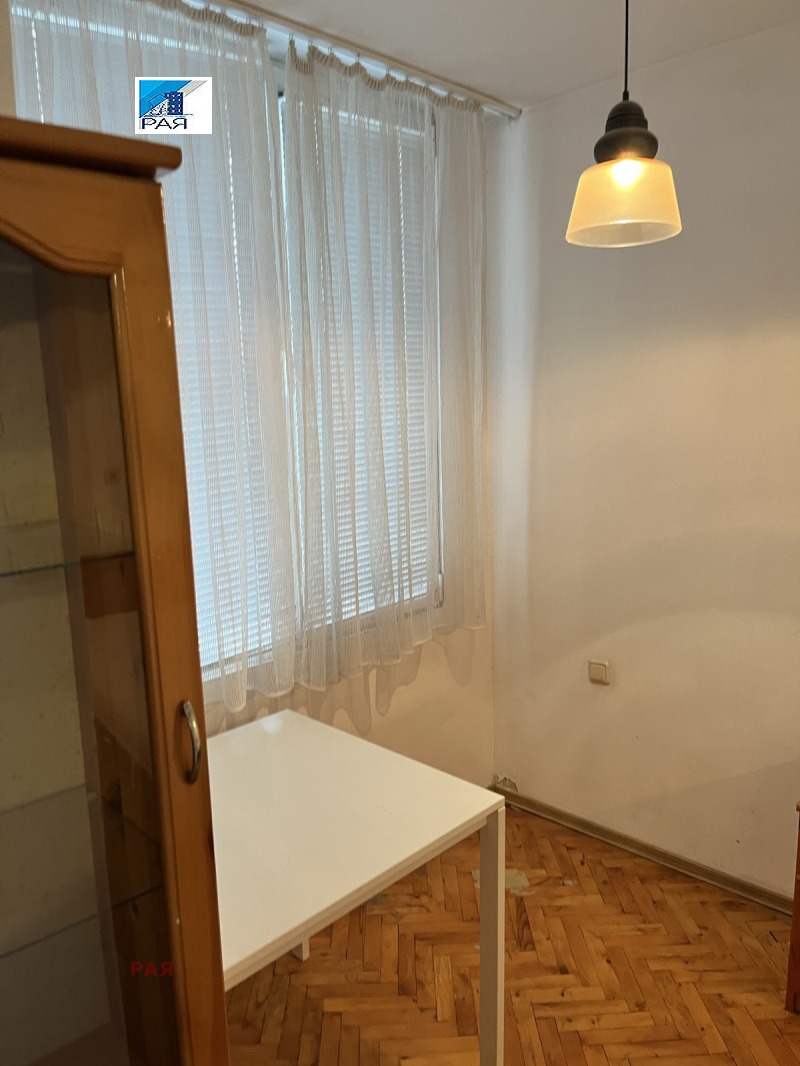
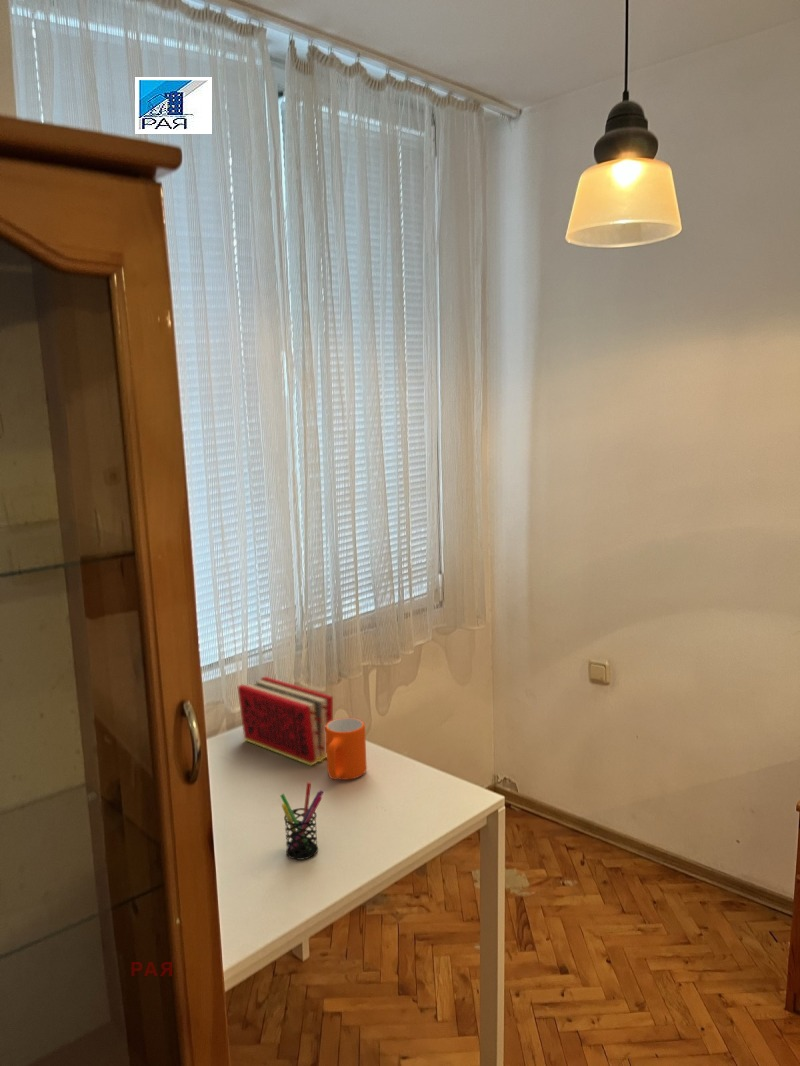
+ mug (346, 751)
+ book (285, 719)
+ pen holder (298, 817)
